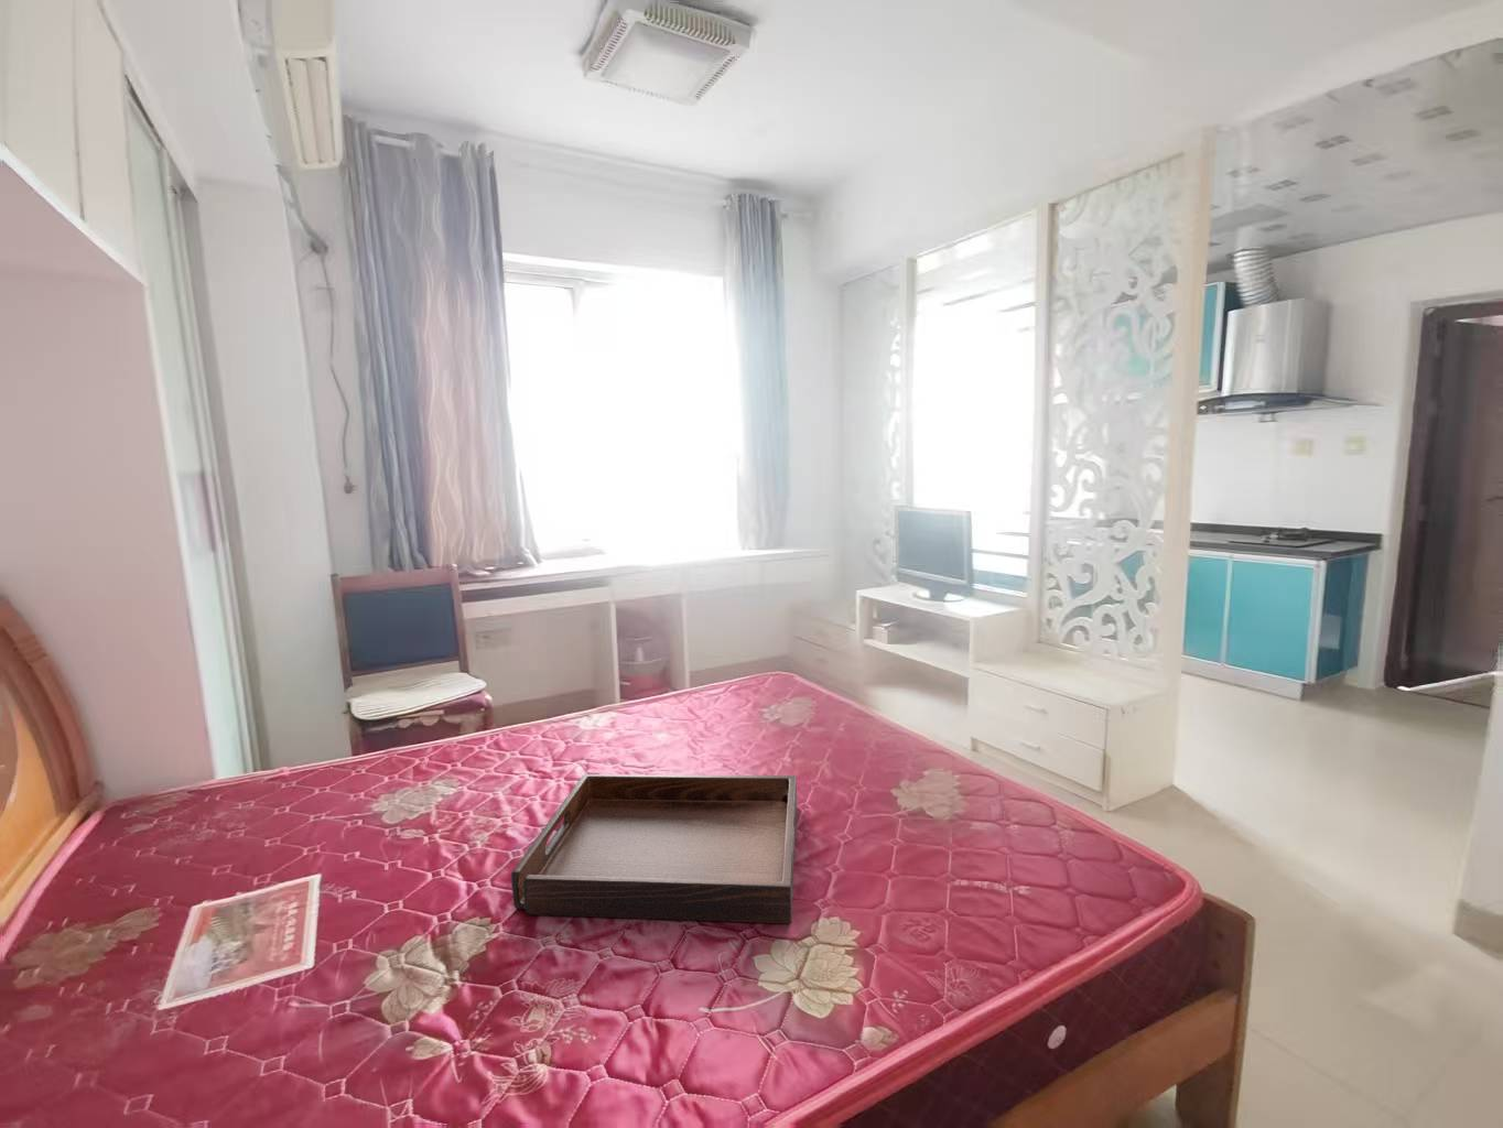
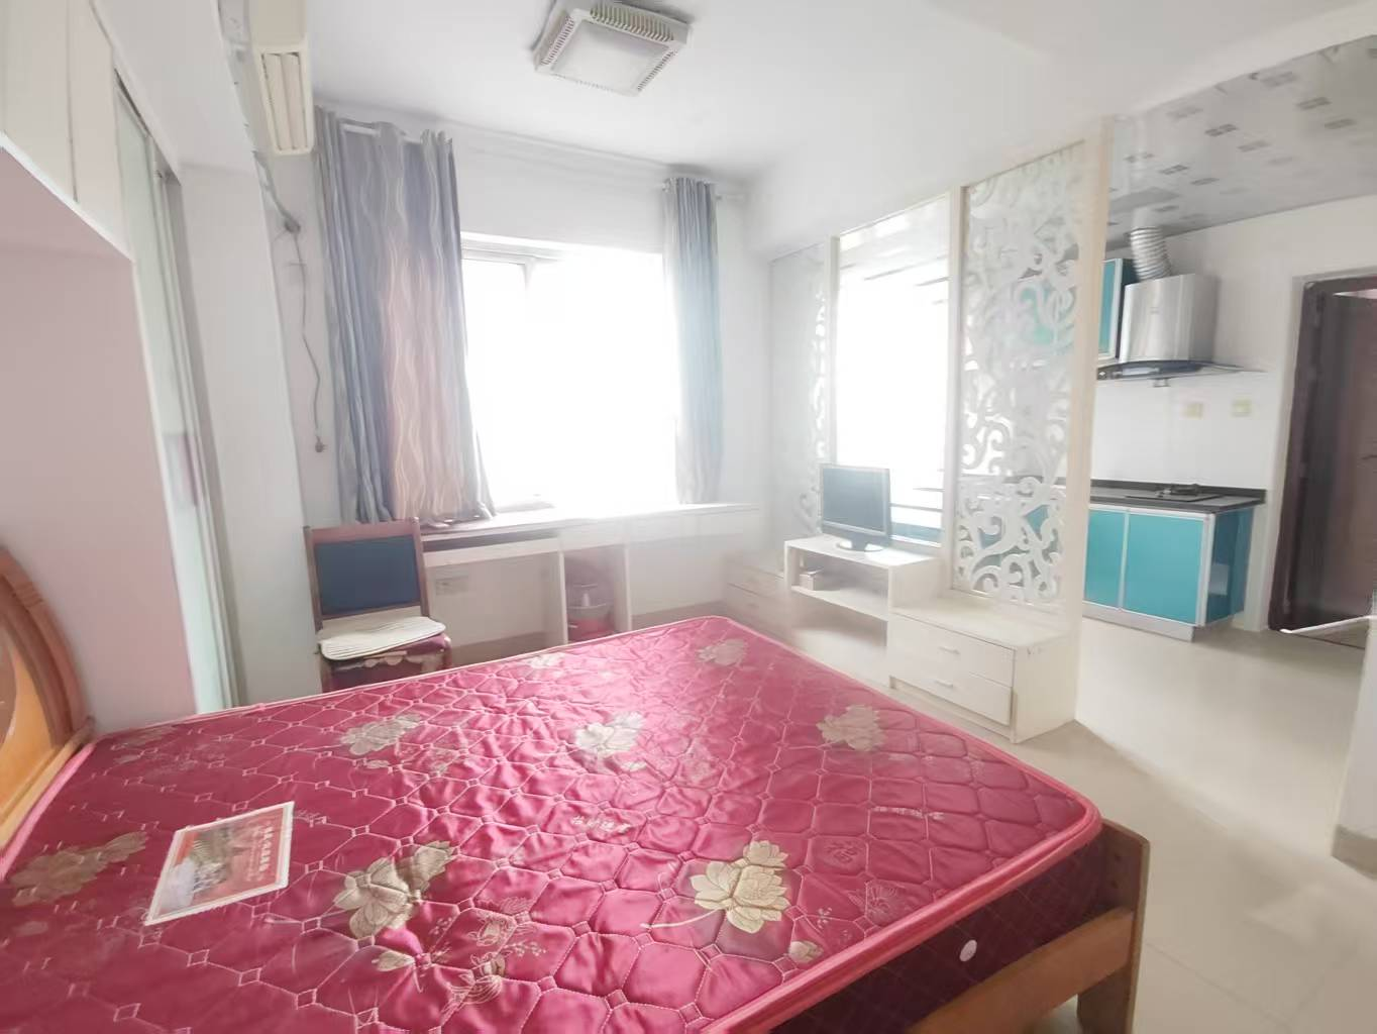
- serving tray (670, 837)
